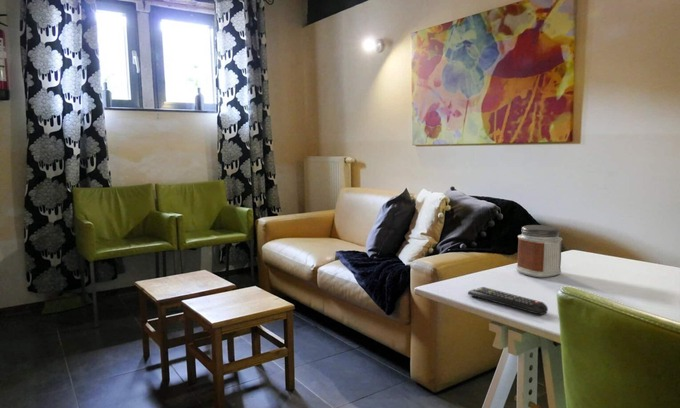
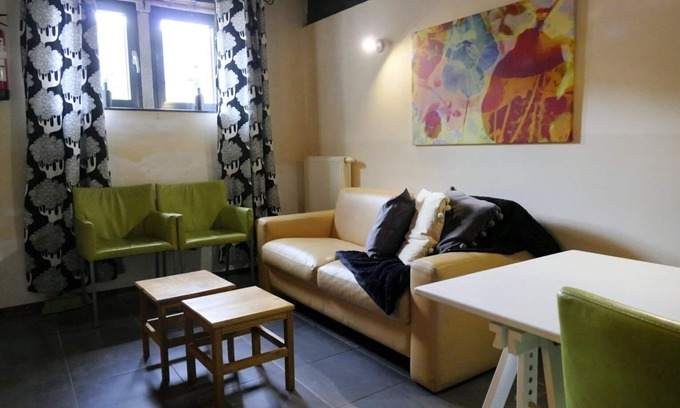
- jar (539, 249)
- remote control (505, 299)
